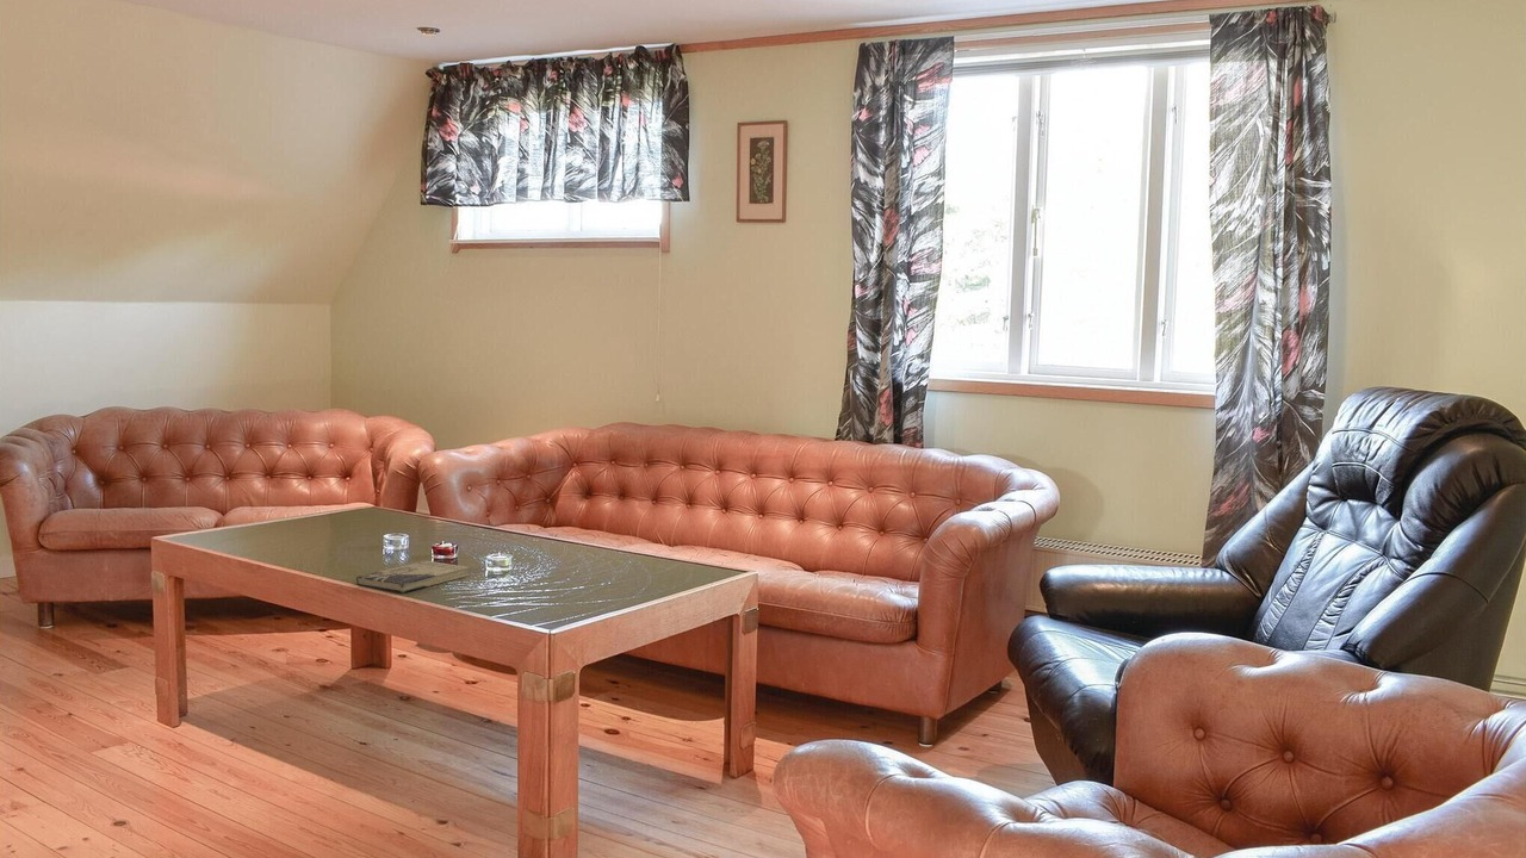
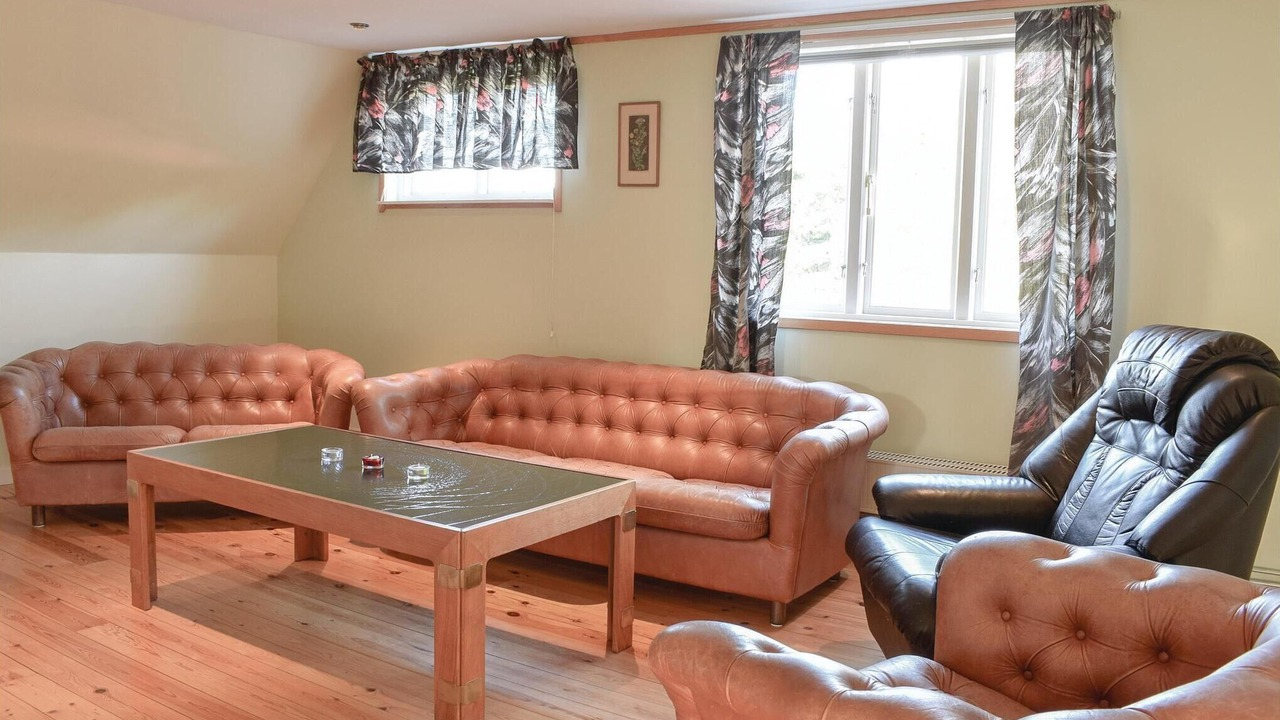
- book (414, 576)
